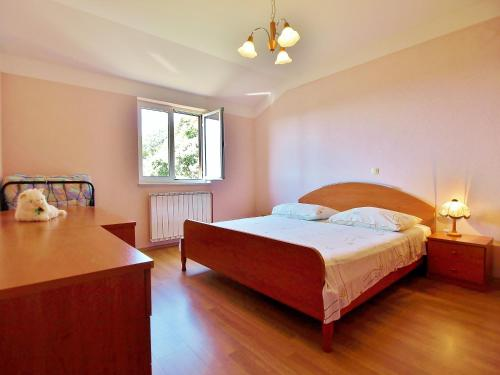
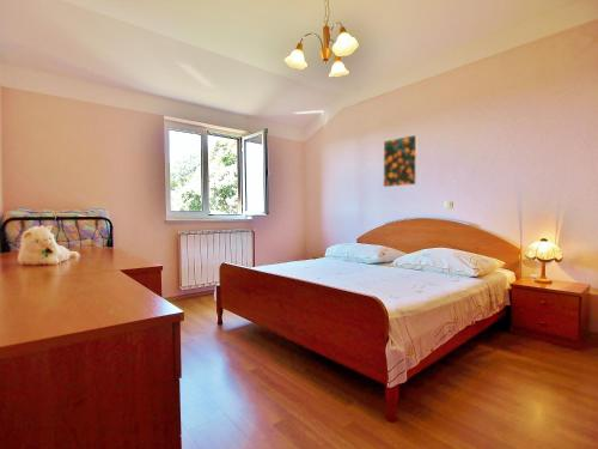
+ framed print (399, 162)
